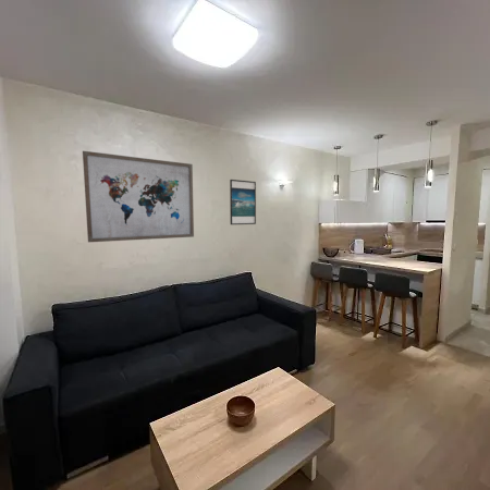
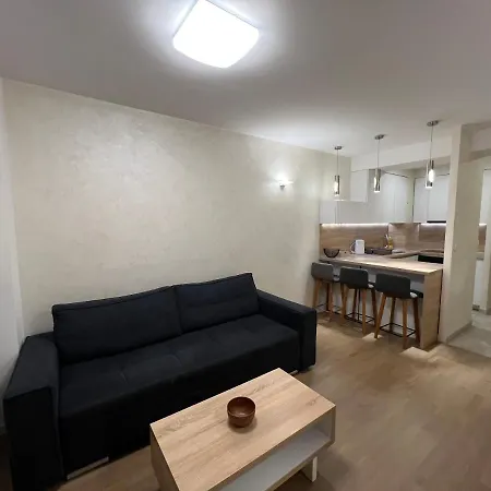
- wall art (145, 199)
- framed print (243, 203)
